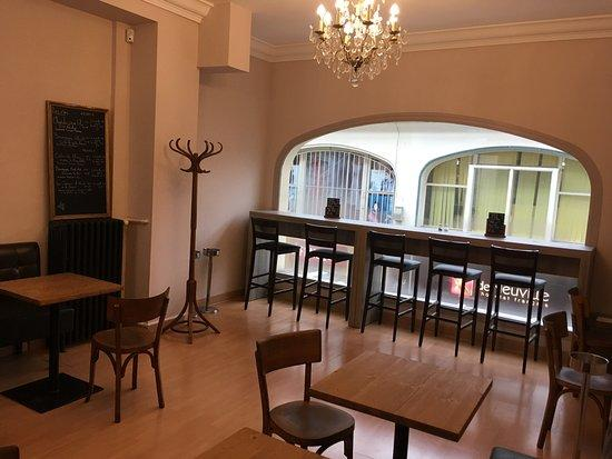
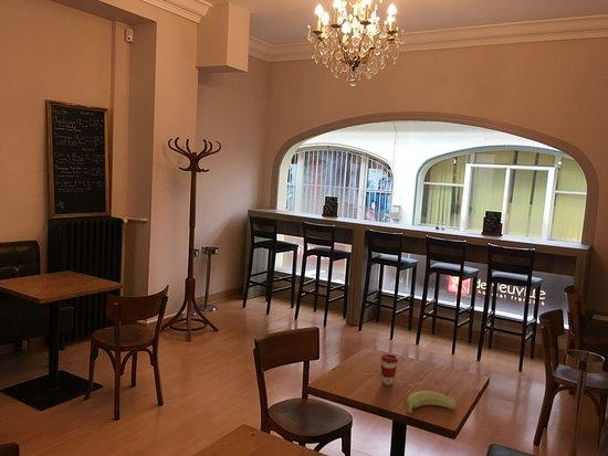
+ banana (428, 402)
+ coffee cup (388, 369)
